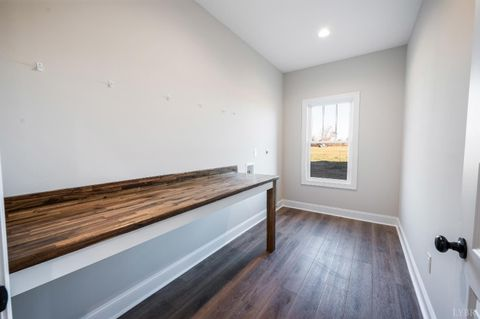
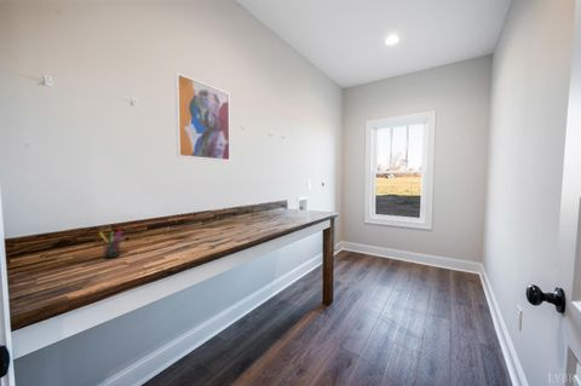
+ wall art (205, 121)
+ pen holder (113, 242)
